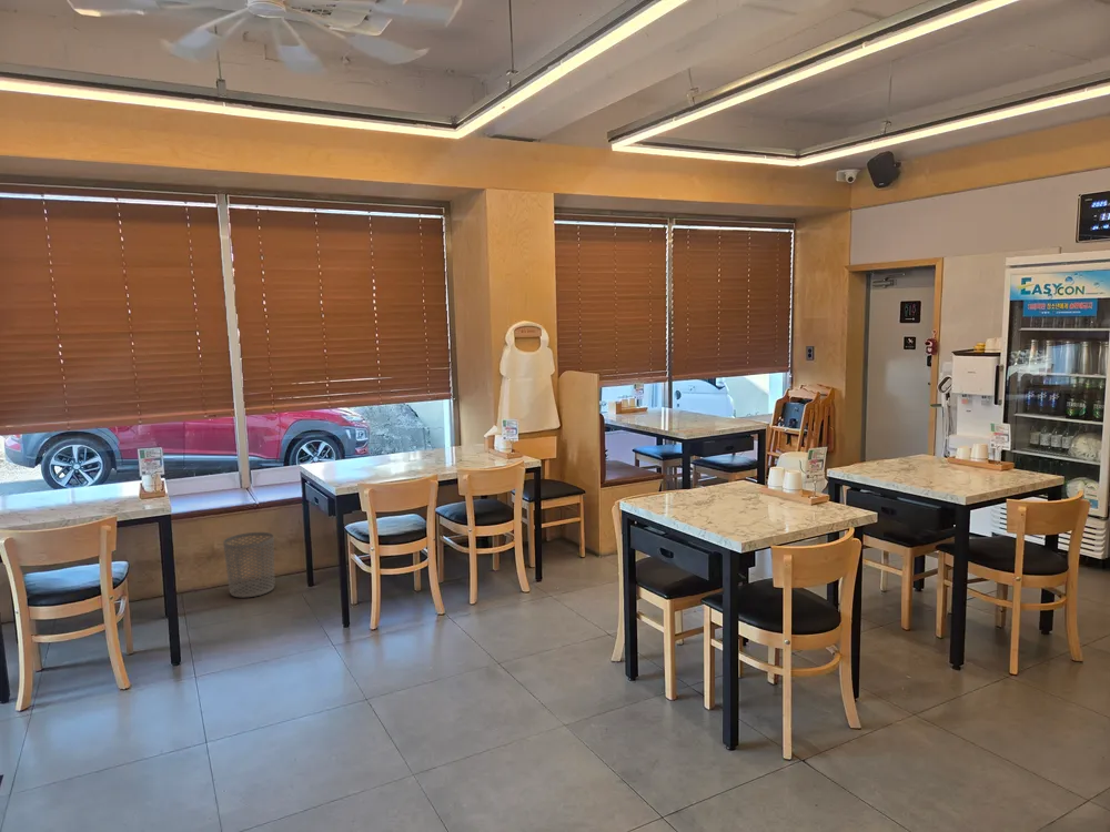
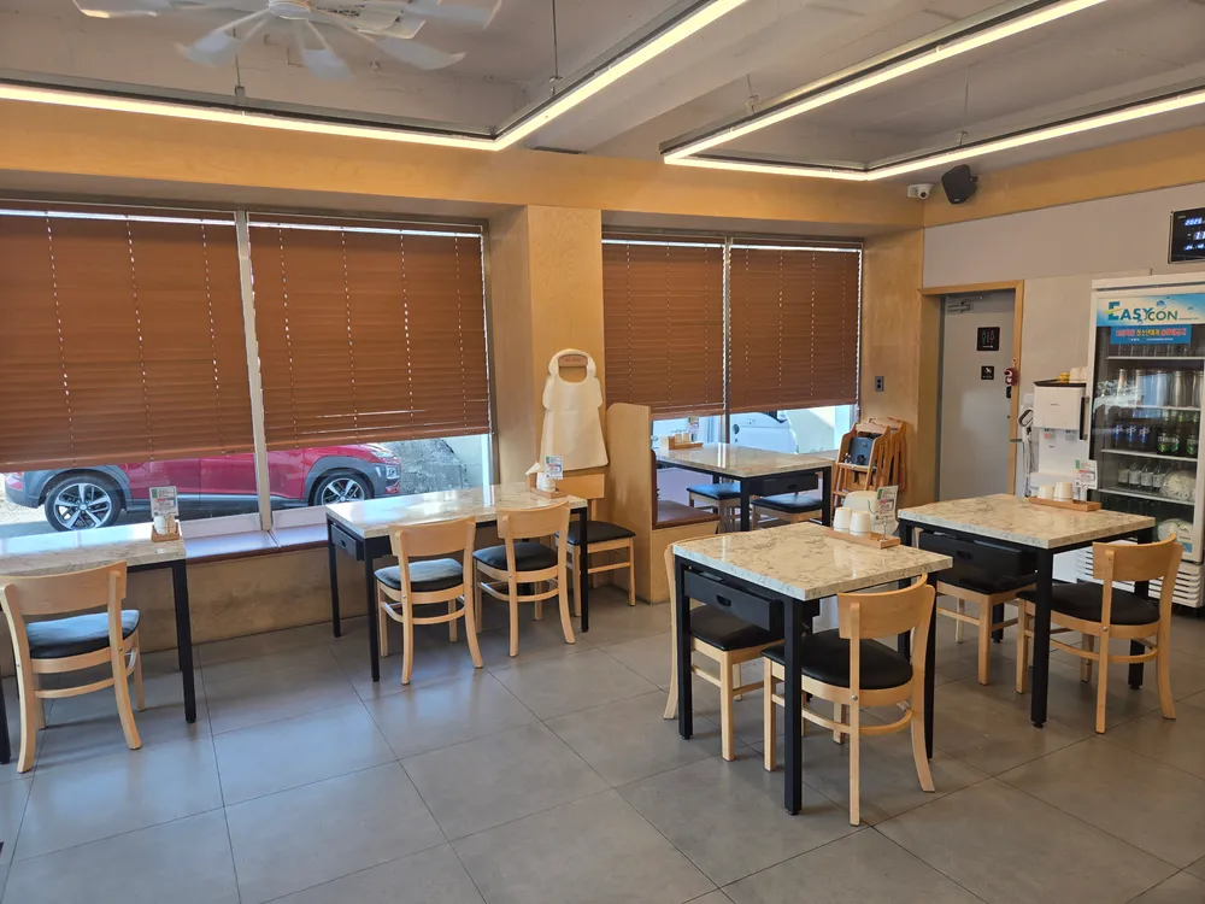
- waste bin (250, 565)
